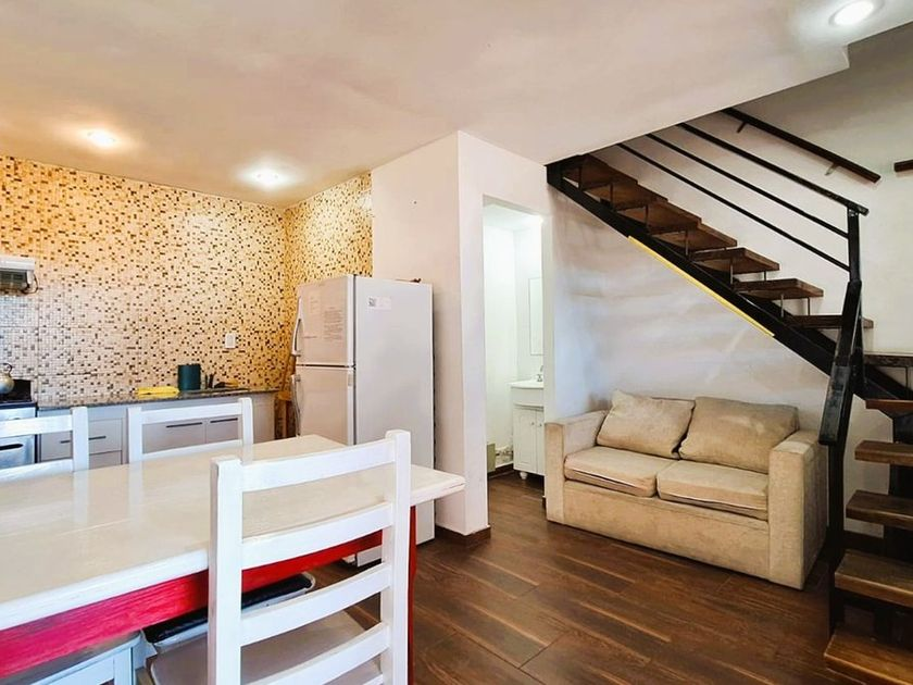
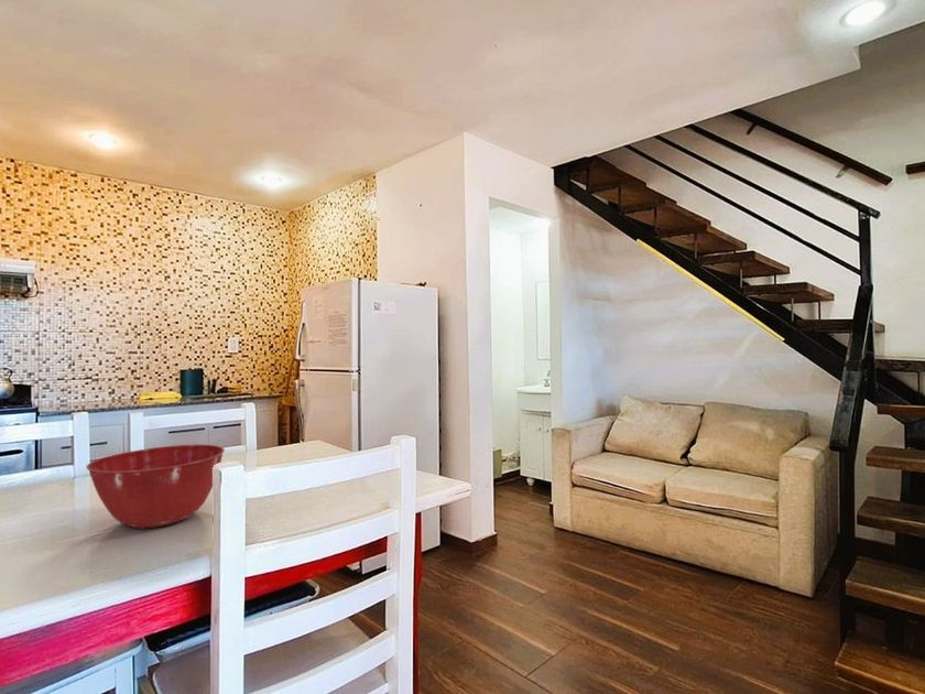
+ mixing bowl (160, 487)
